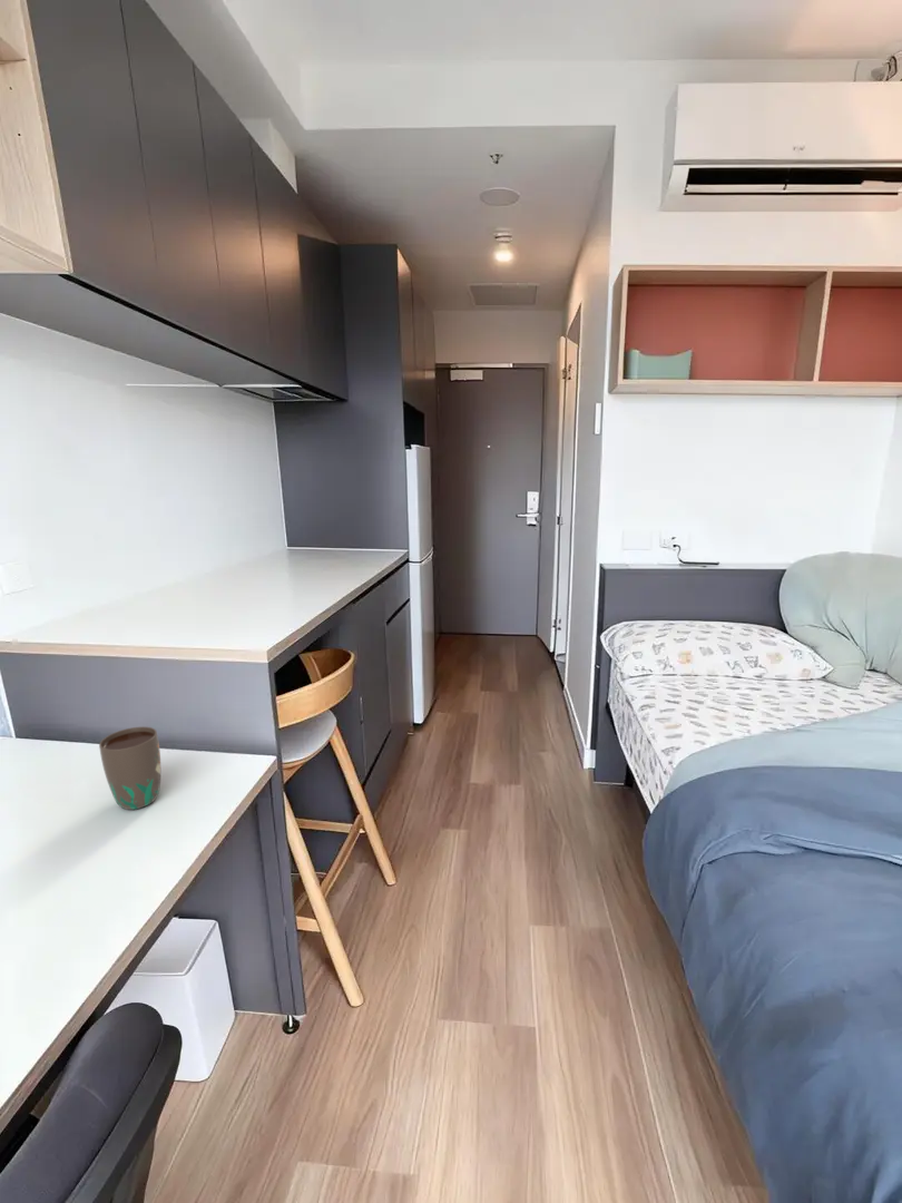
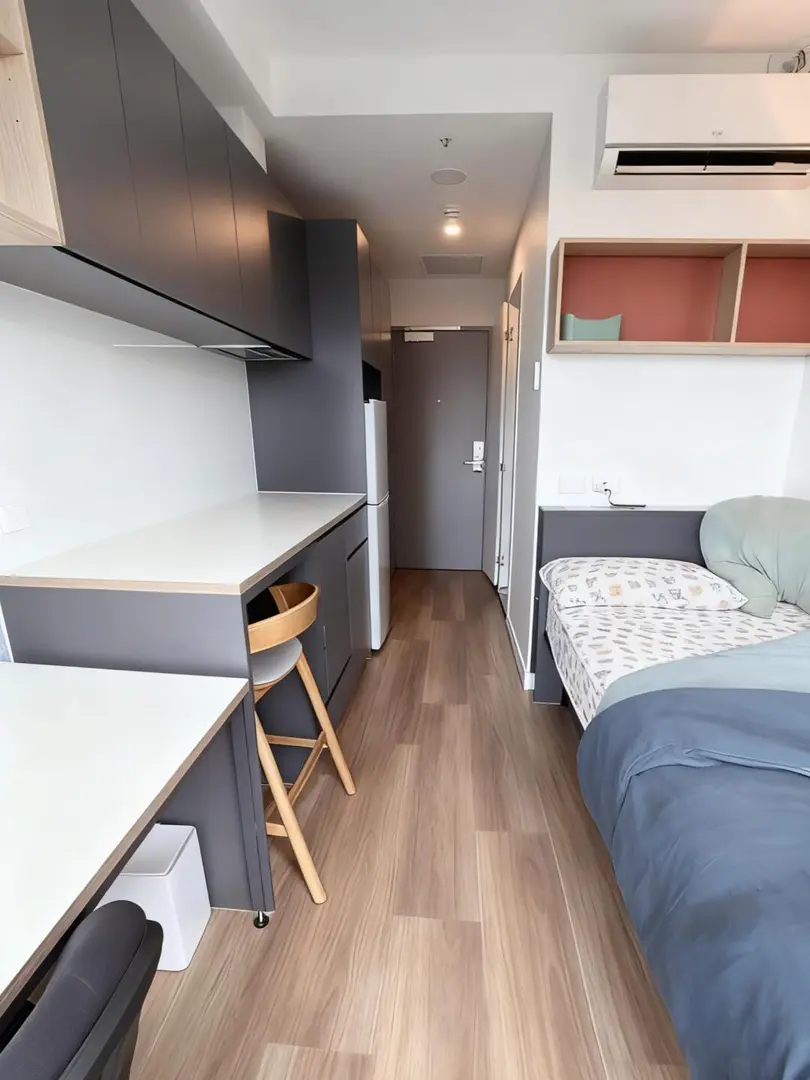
- mug (135, 764)
